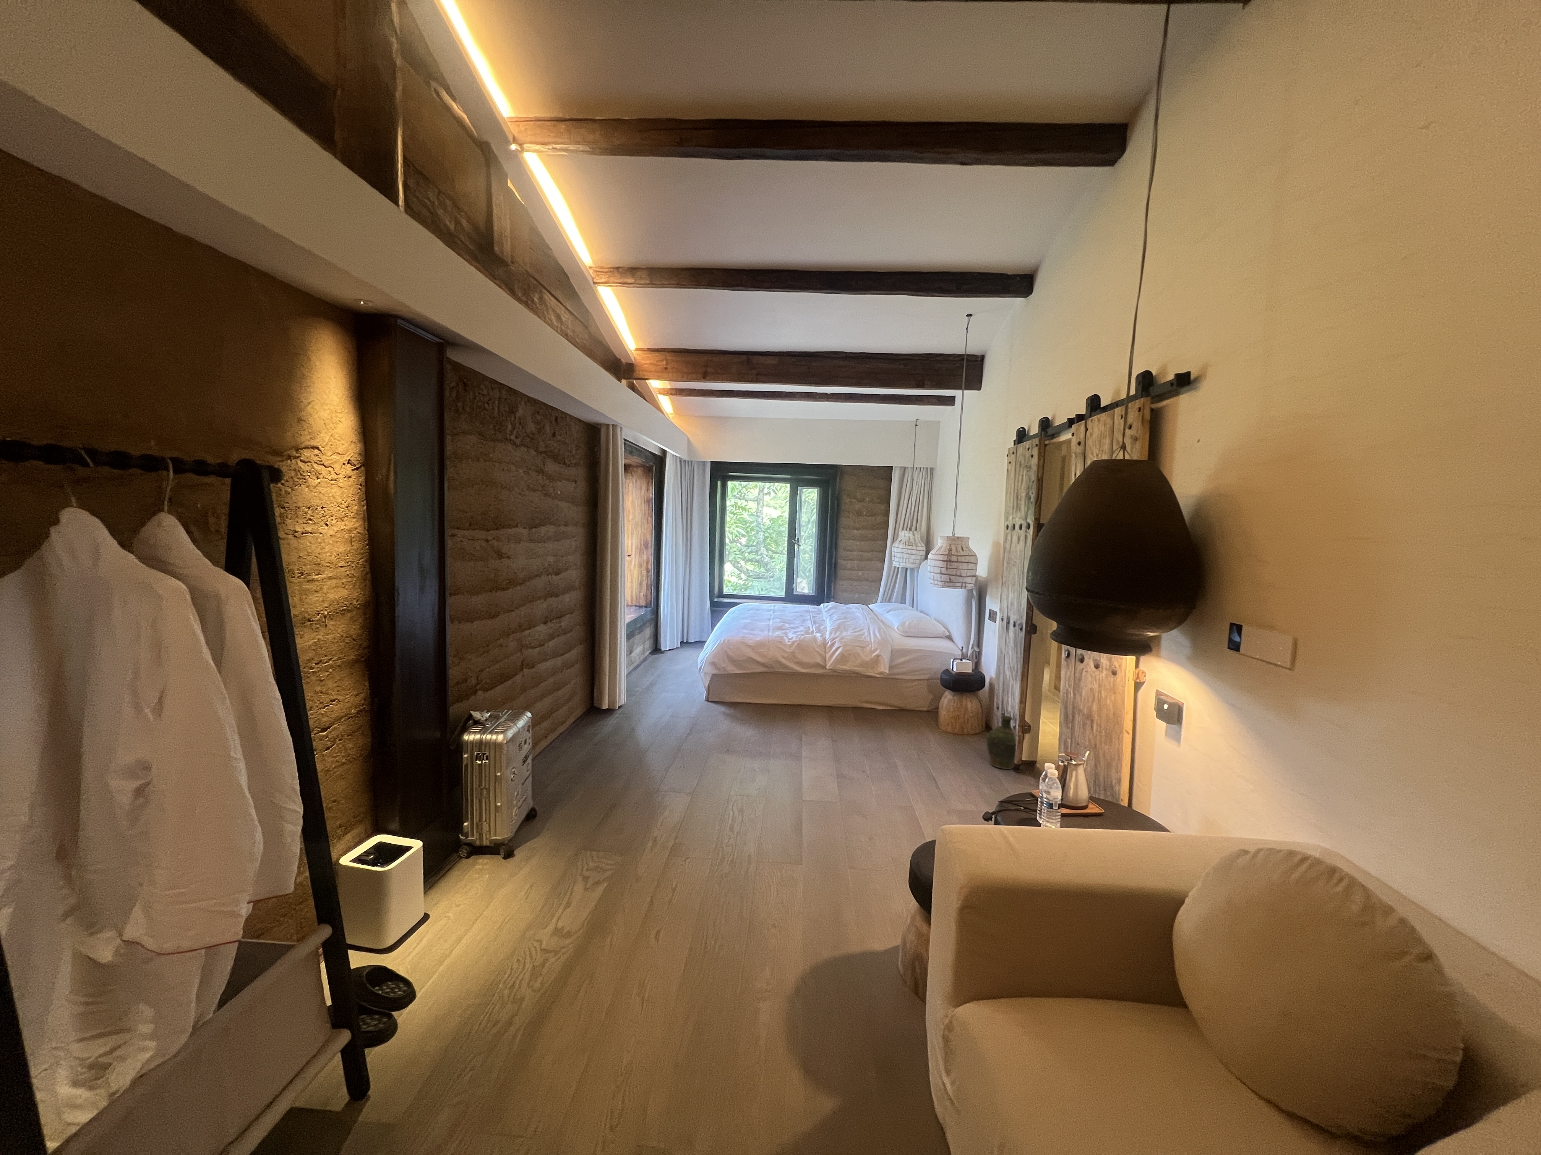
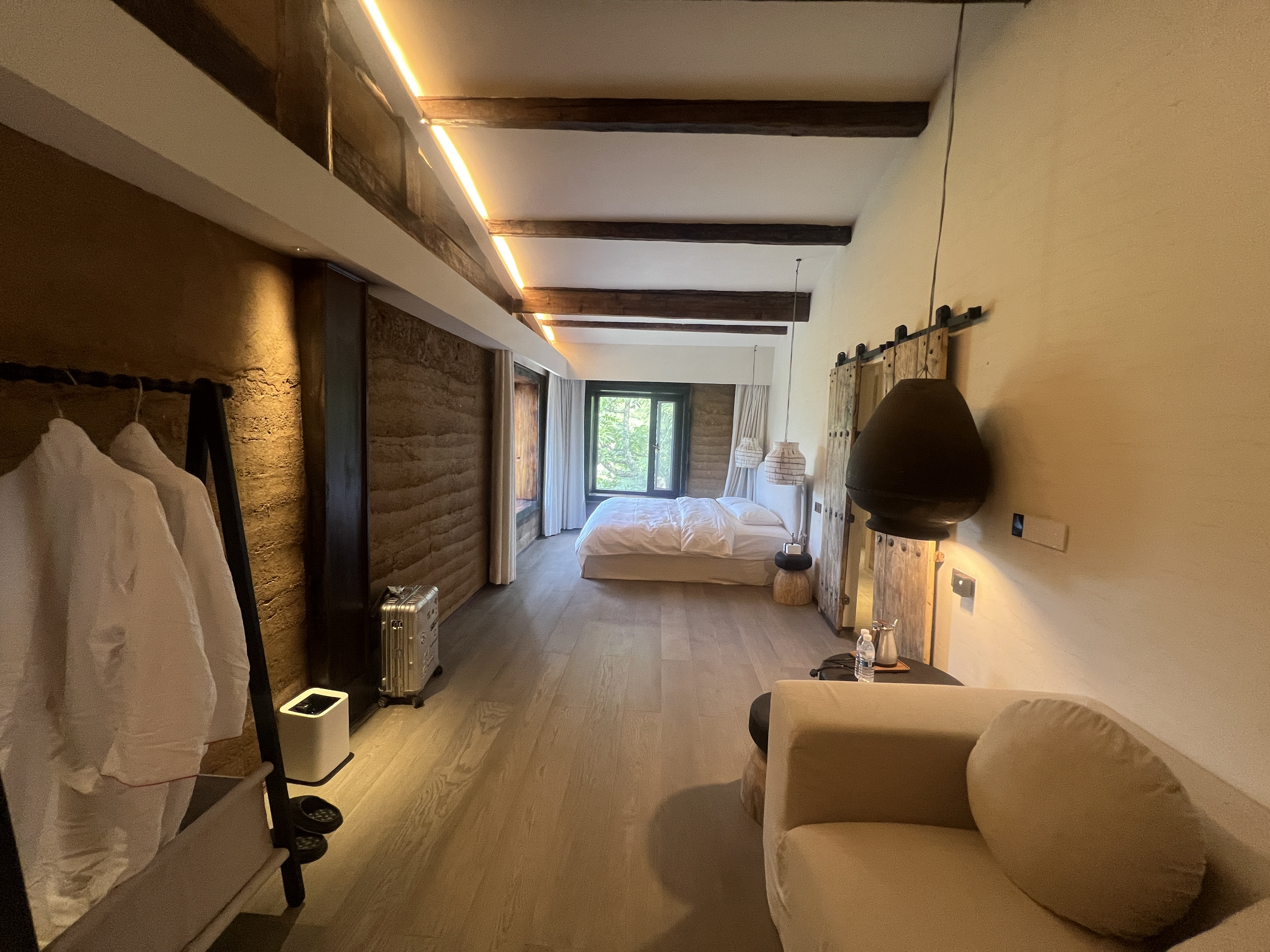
- ceramic jug (1005, 741)
